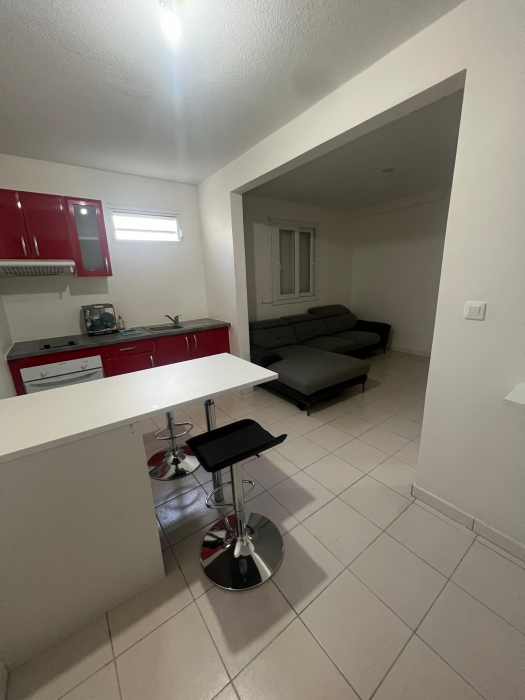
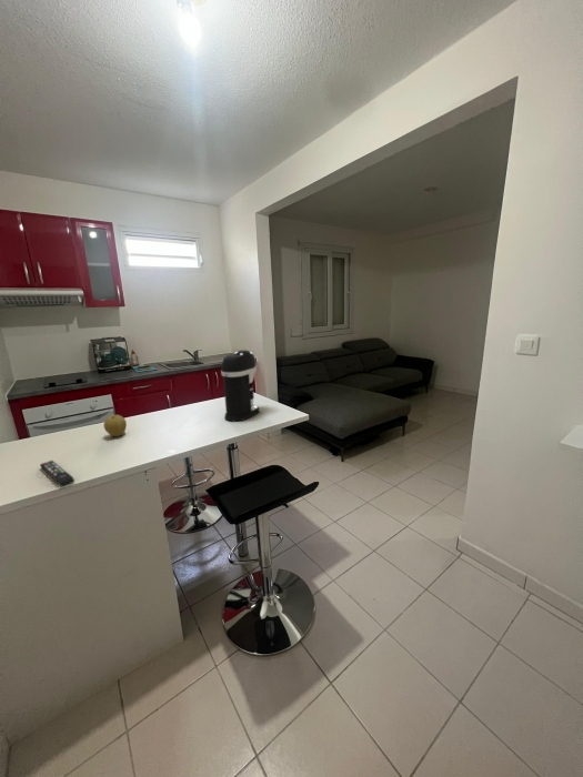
+ remote control (56, 472)
+ coffee maker (240, 383)
+ fruit (114, 425)
